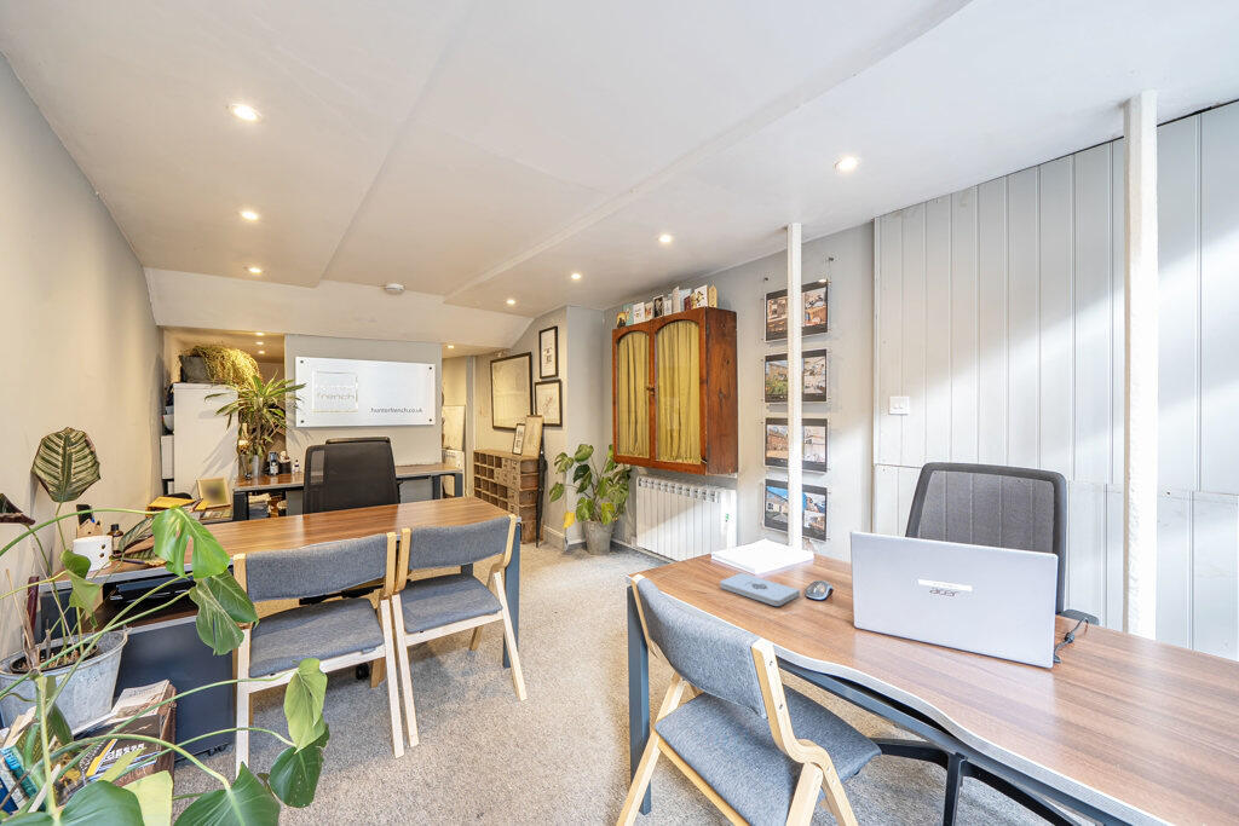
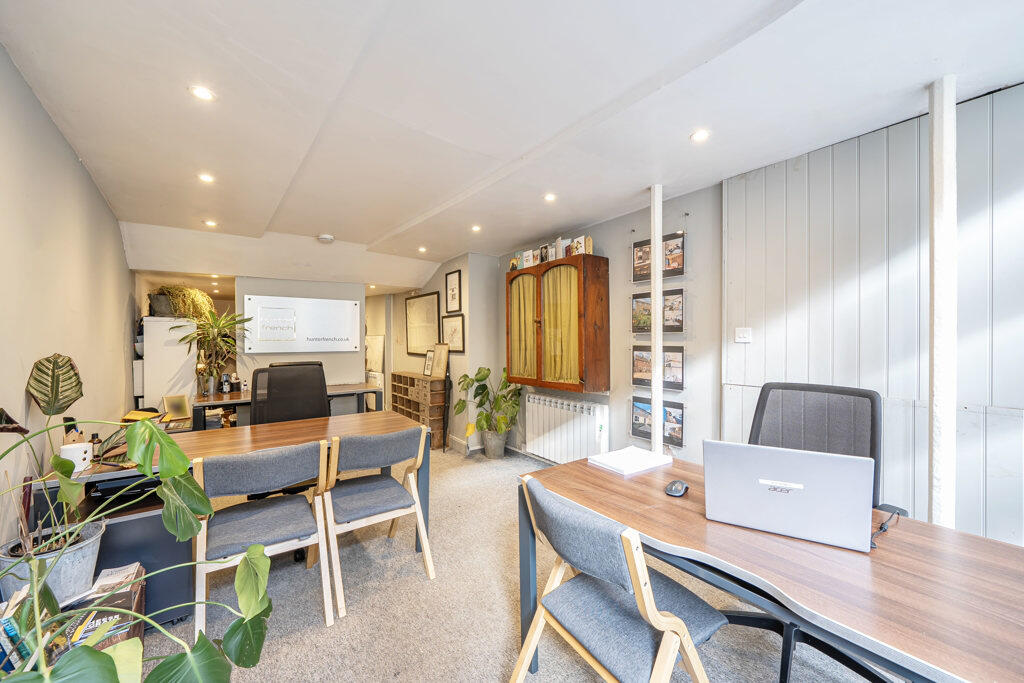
- notepad (757, 588)
